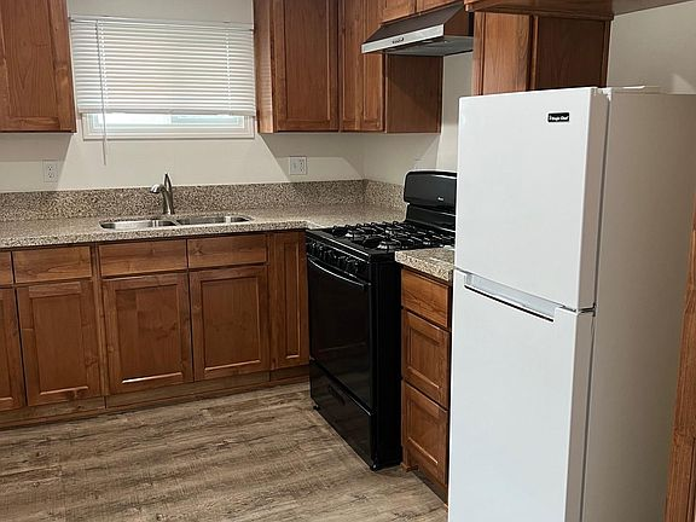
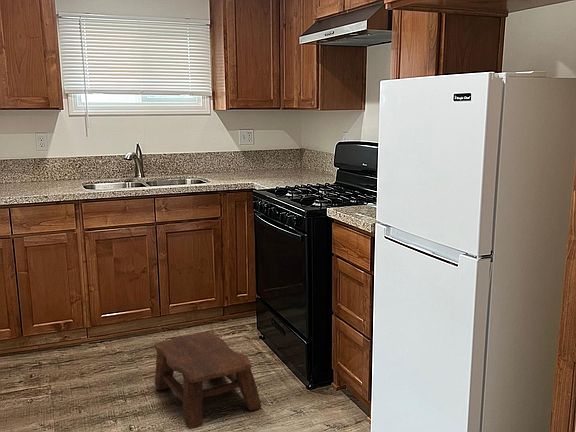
+ stool (205, 374)
